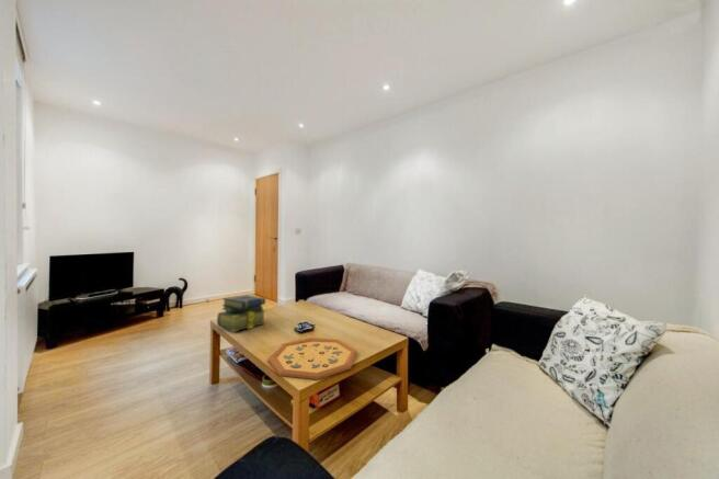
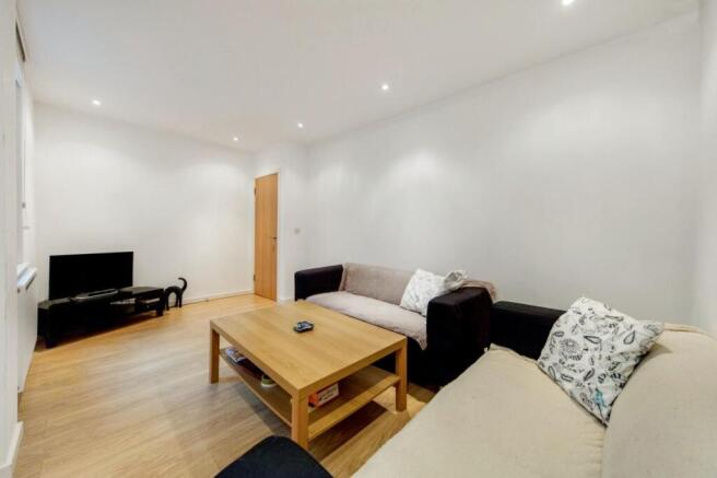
- decorative tray (313, 354)
- stack of books (242, 310)
